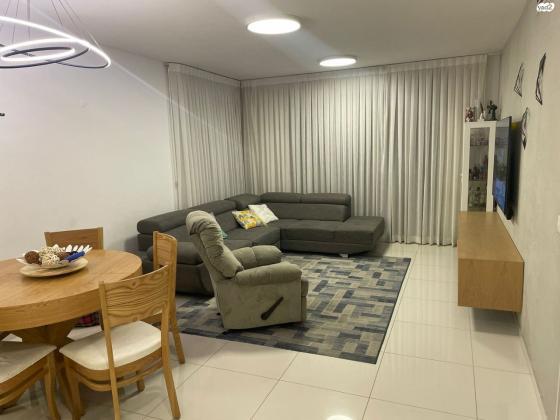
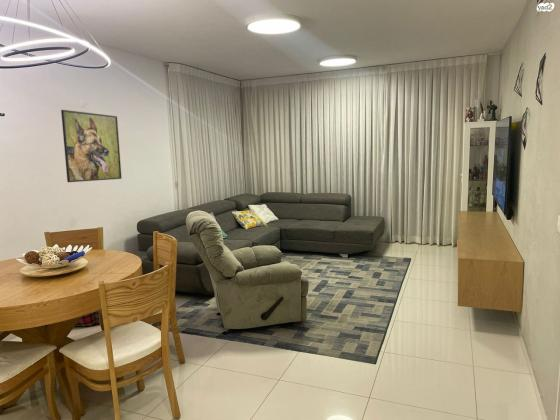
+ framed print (93, 147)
